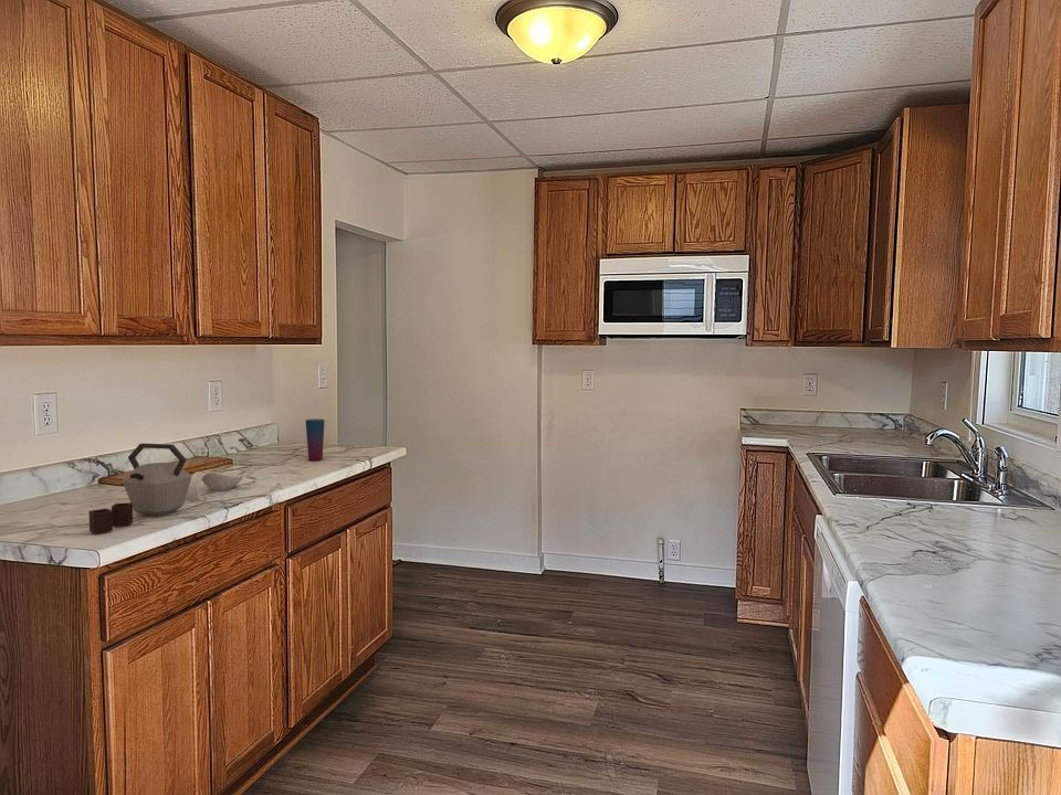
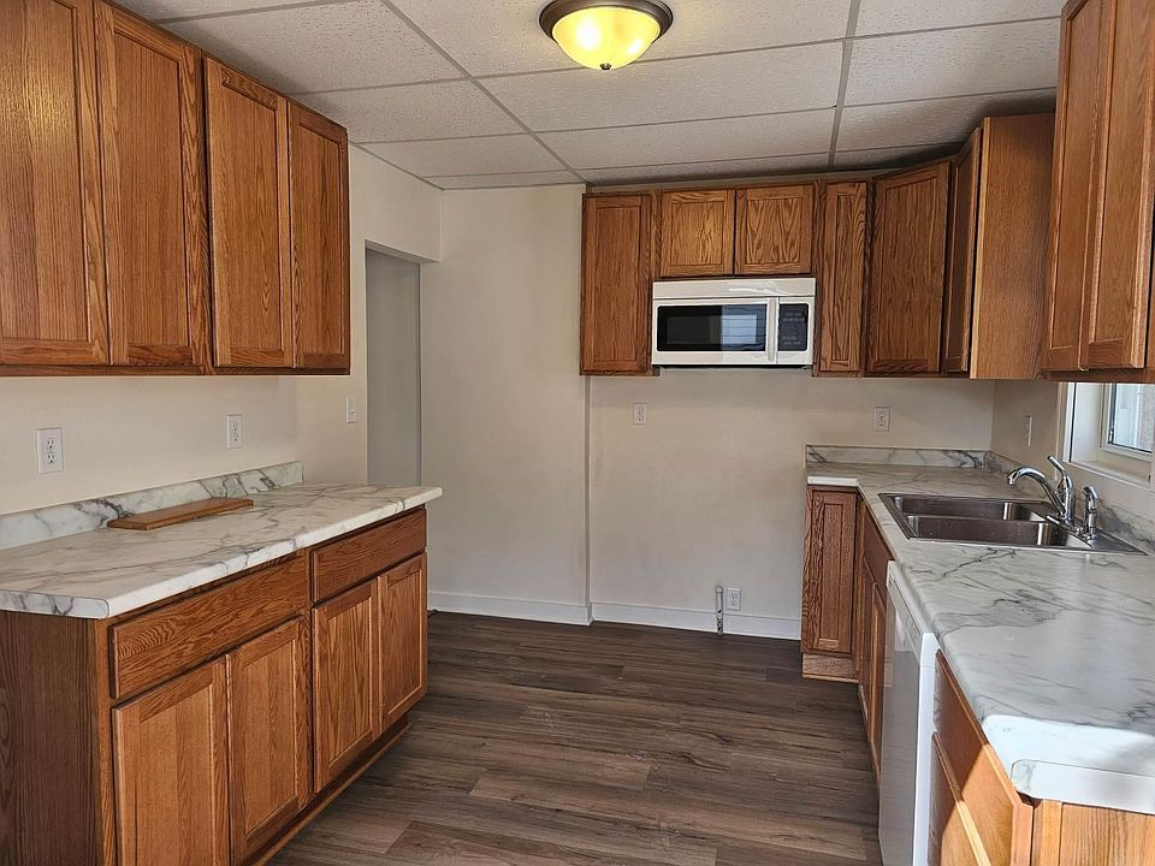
- kettle (136, 484)
- cup (315, 439)
- spoon rest (212, 480)
